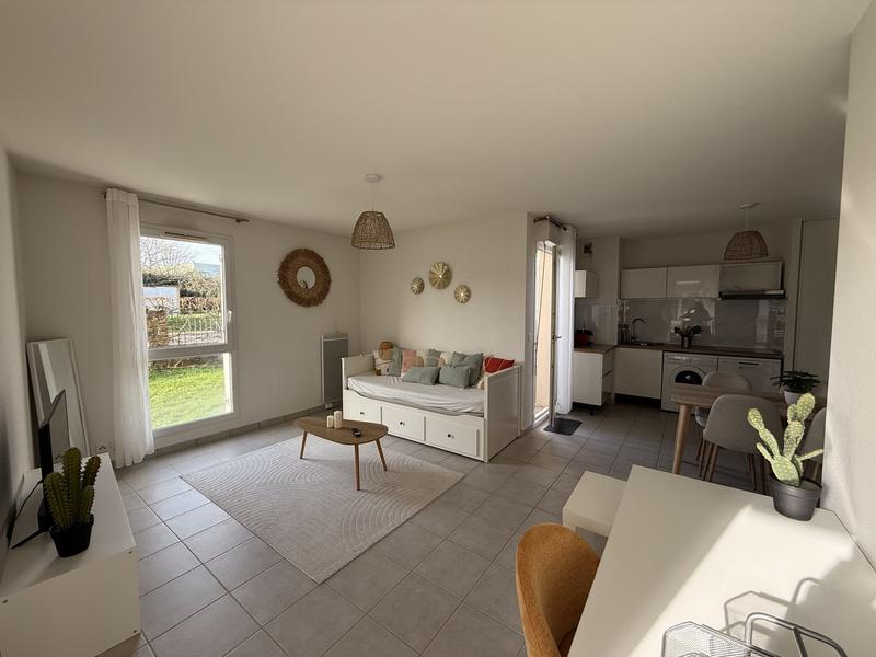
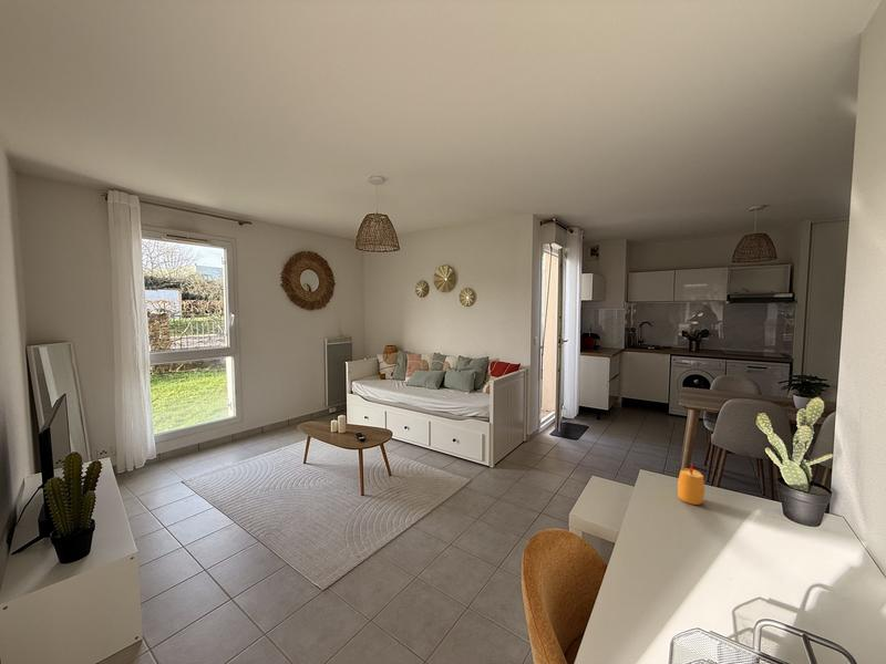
+ candle (691, 480)
